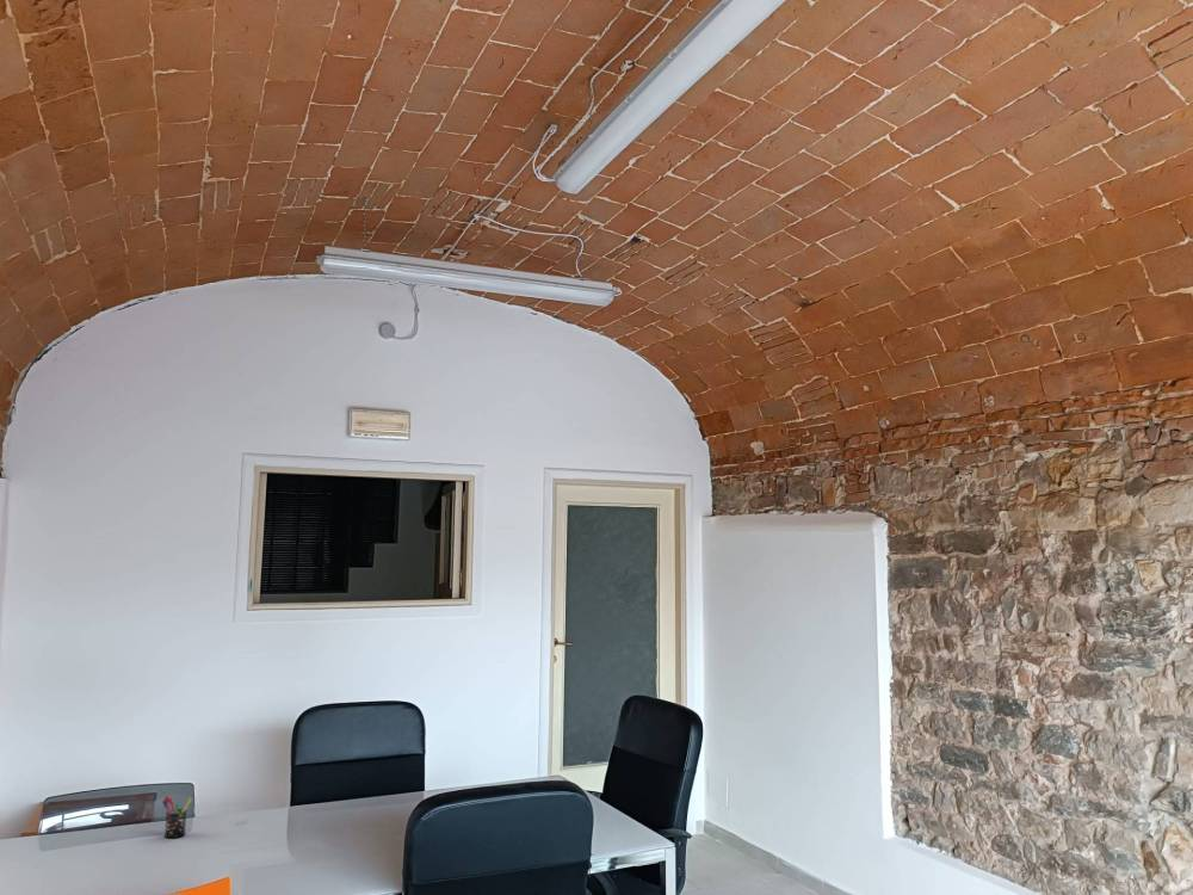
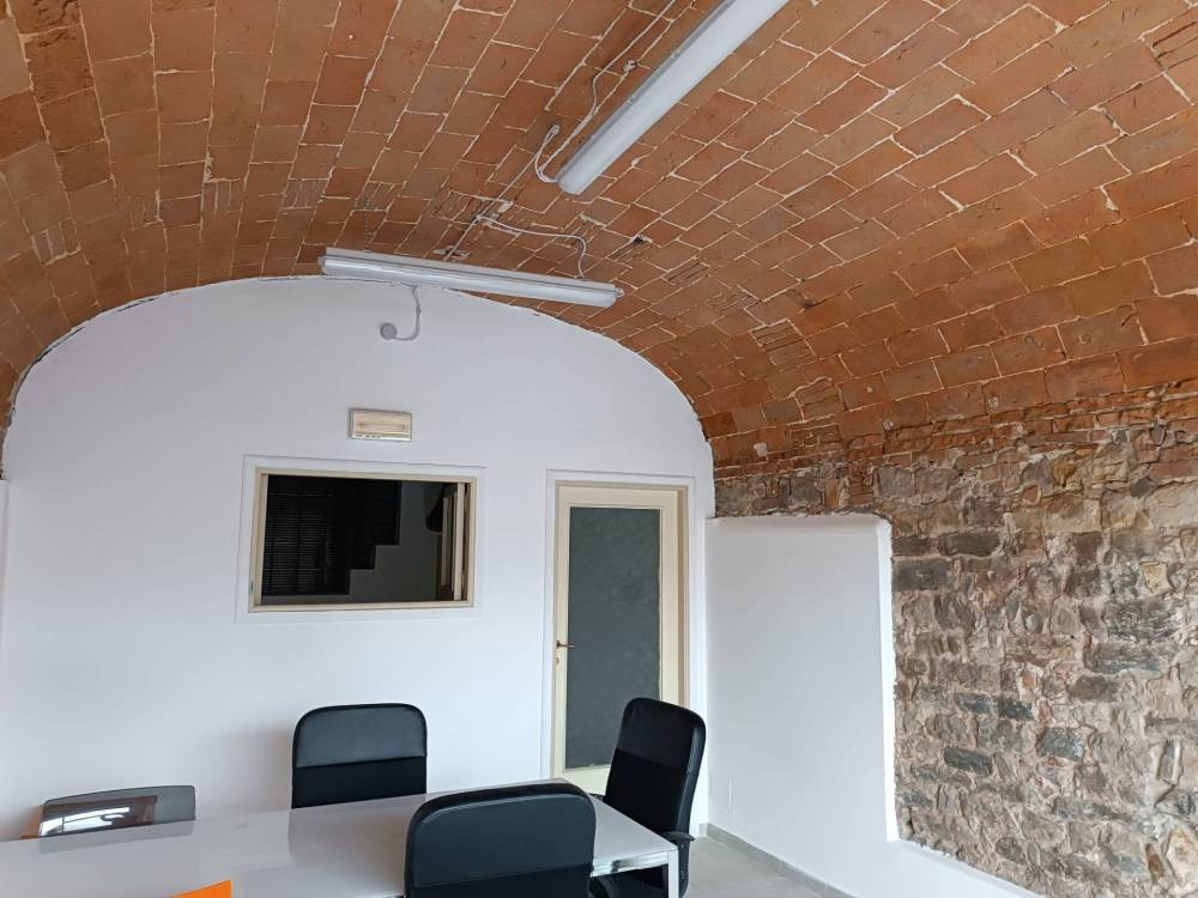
- pen holder (174, 815)
